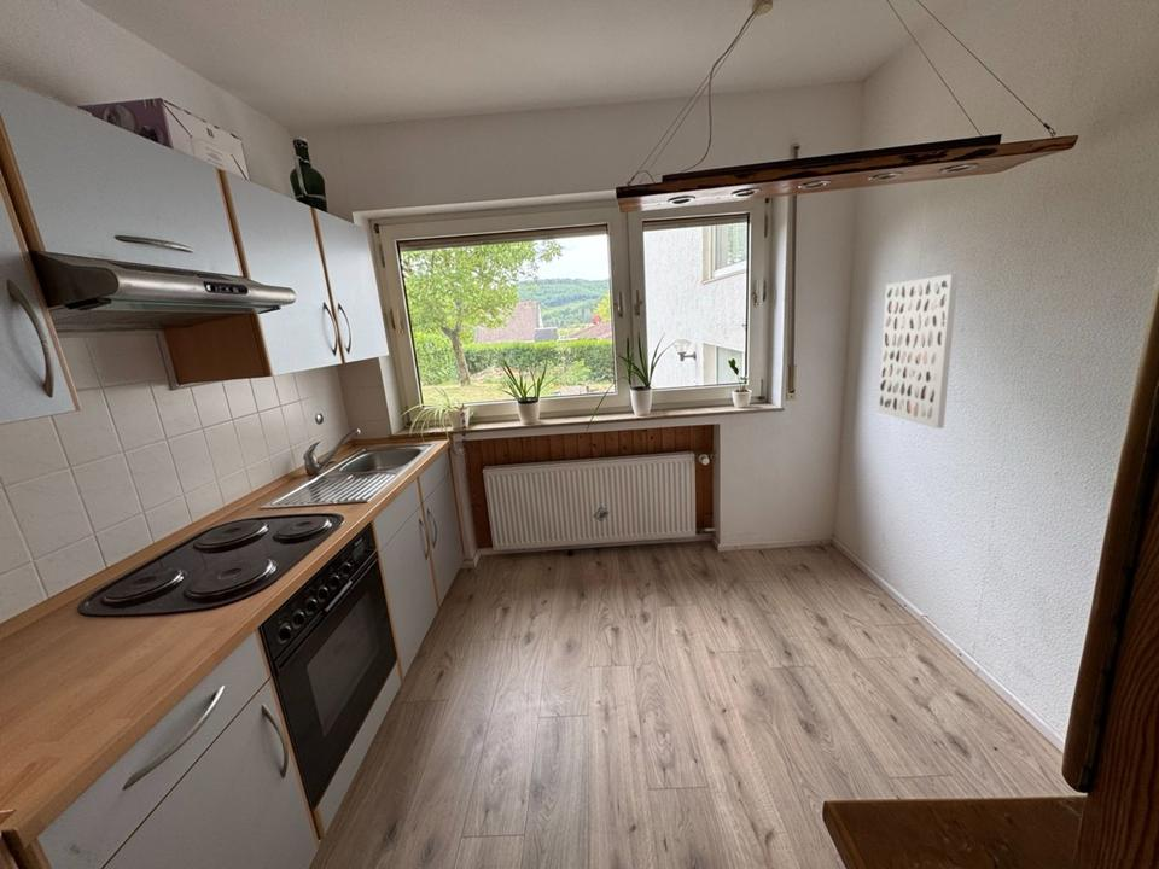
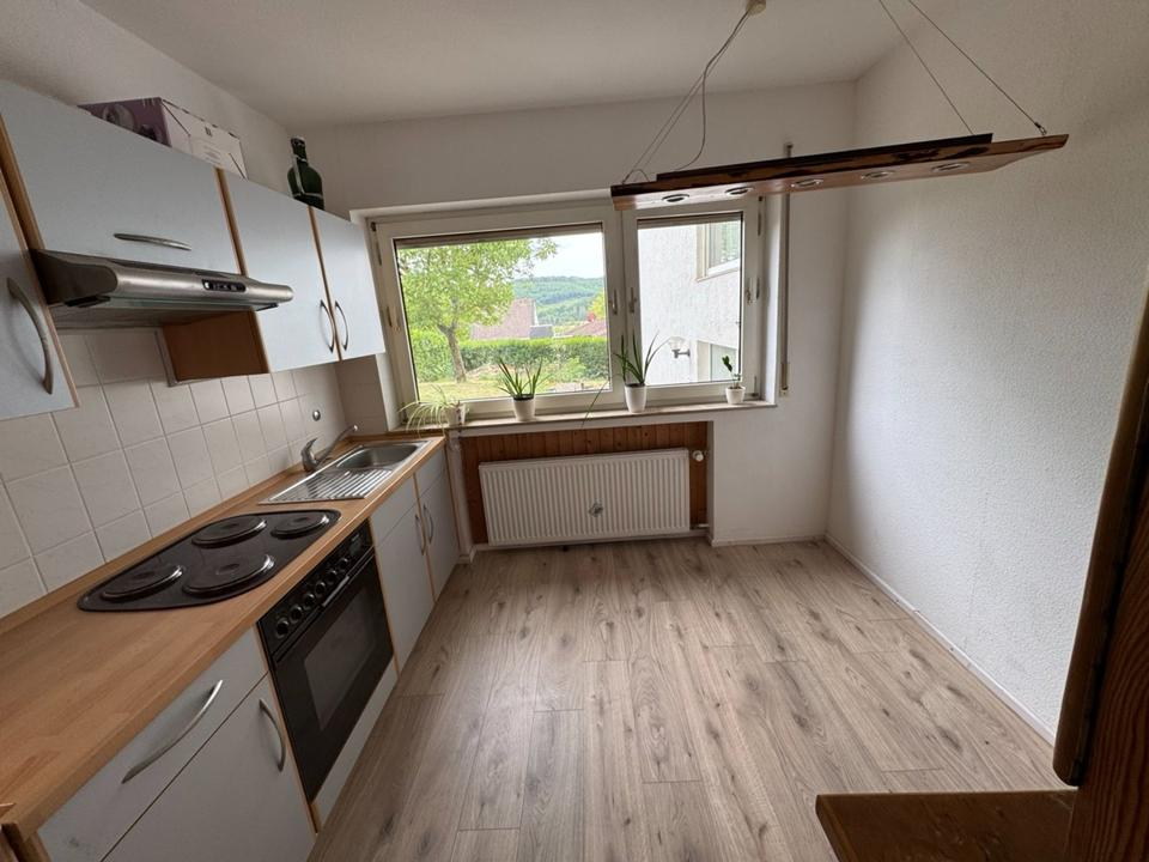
- wall art (913, 351)
